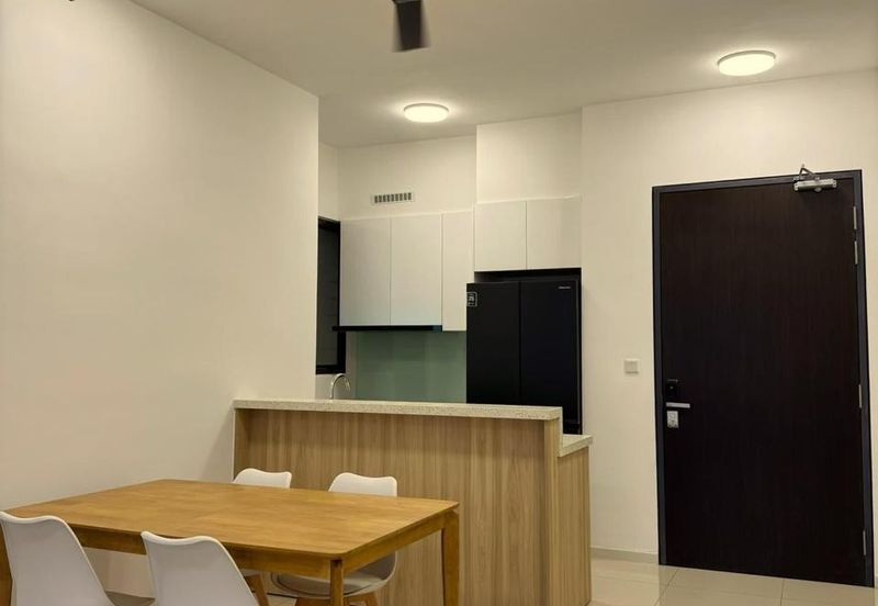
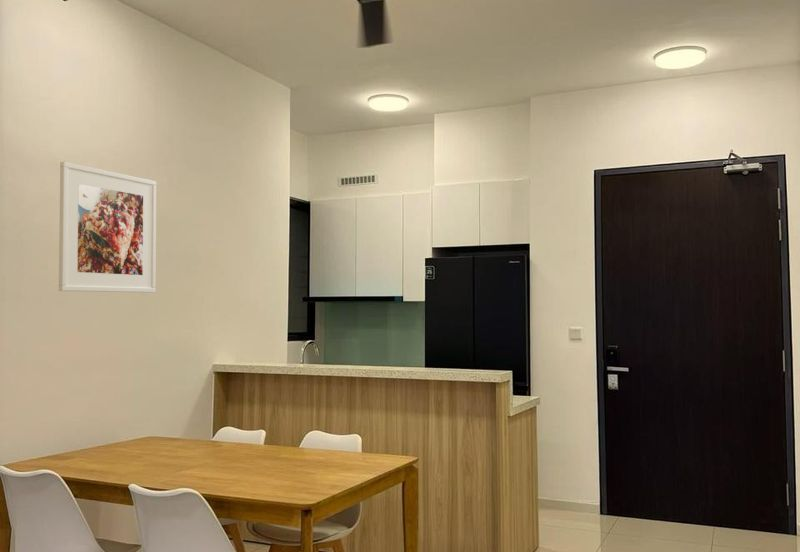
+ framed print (111, 231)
